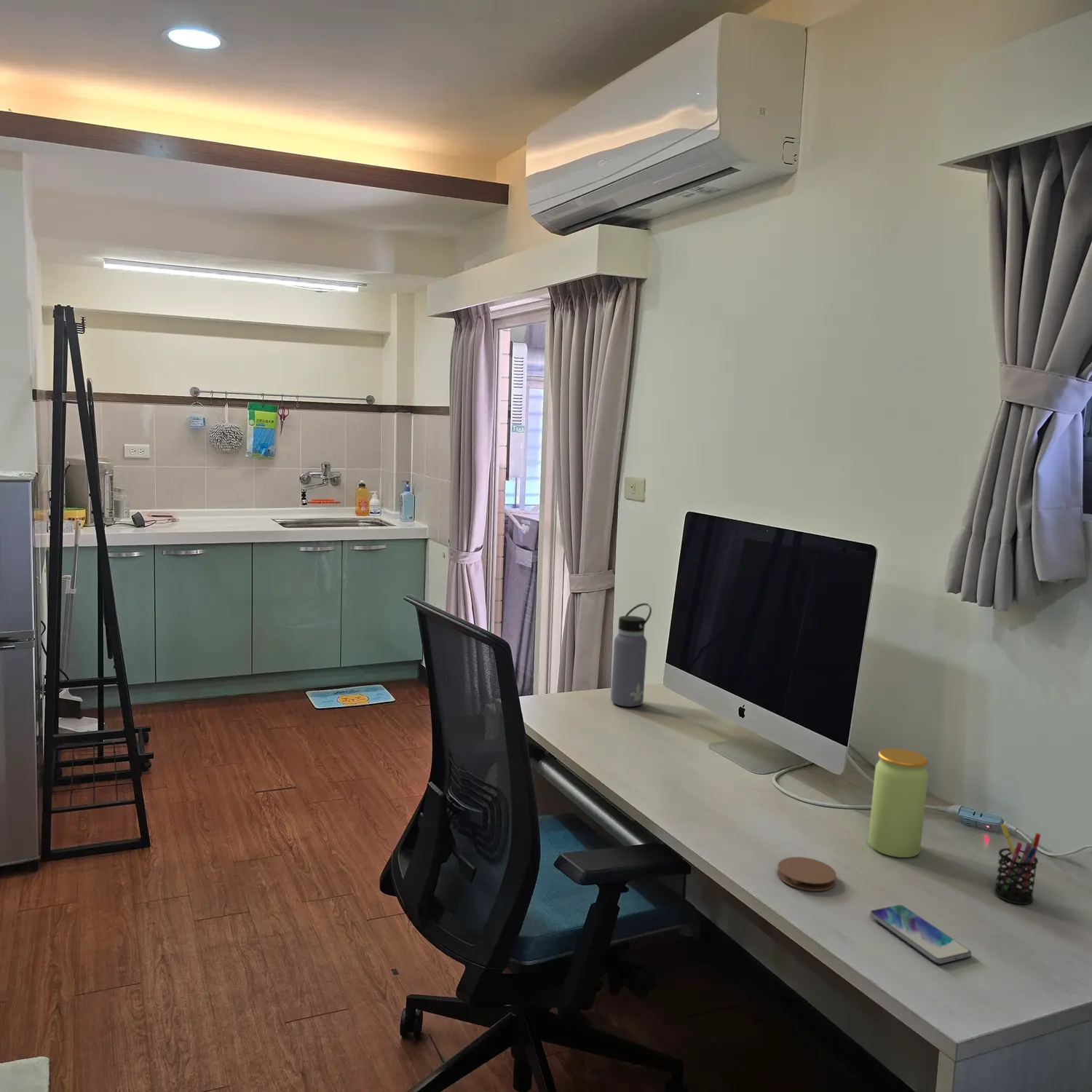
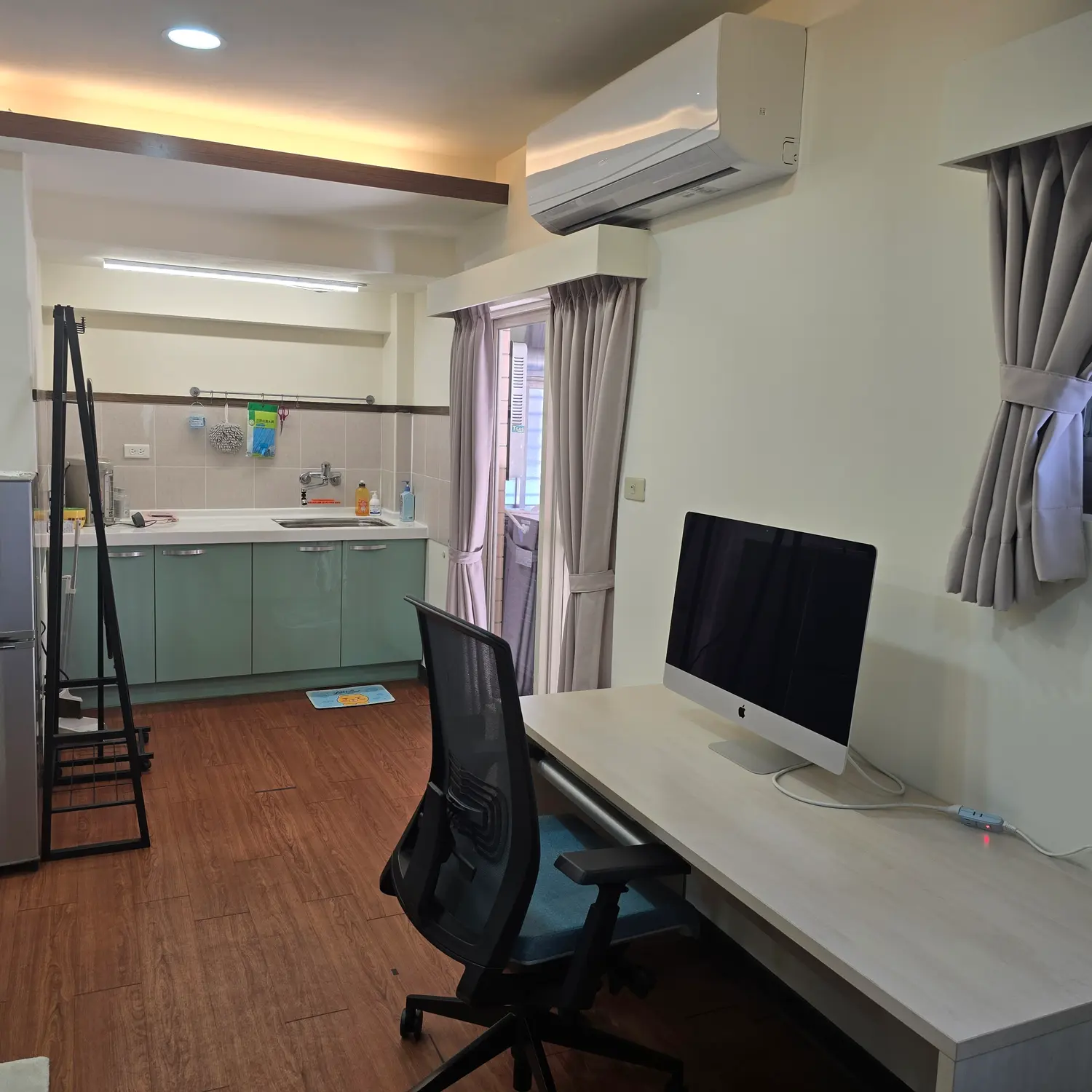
- jar (898, 802)
- pen holder (1022, 861)
- smartphone (919, 933)
- water bottle (630, 654)
- coaster (807, 873)
